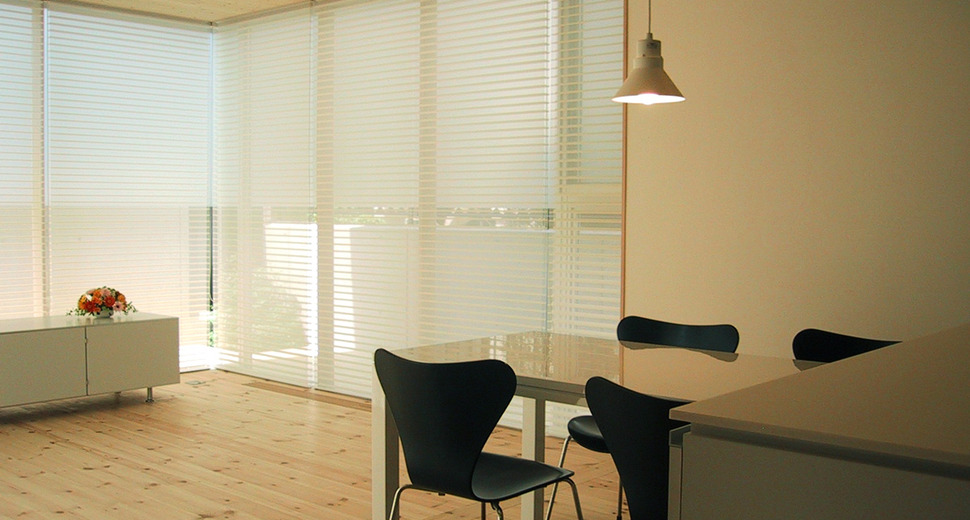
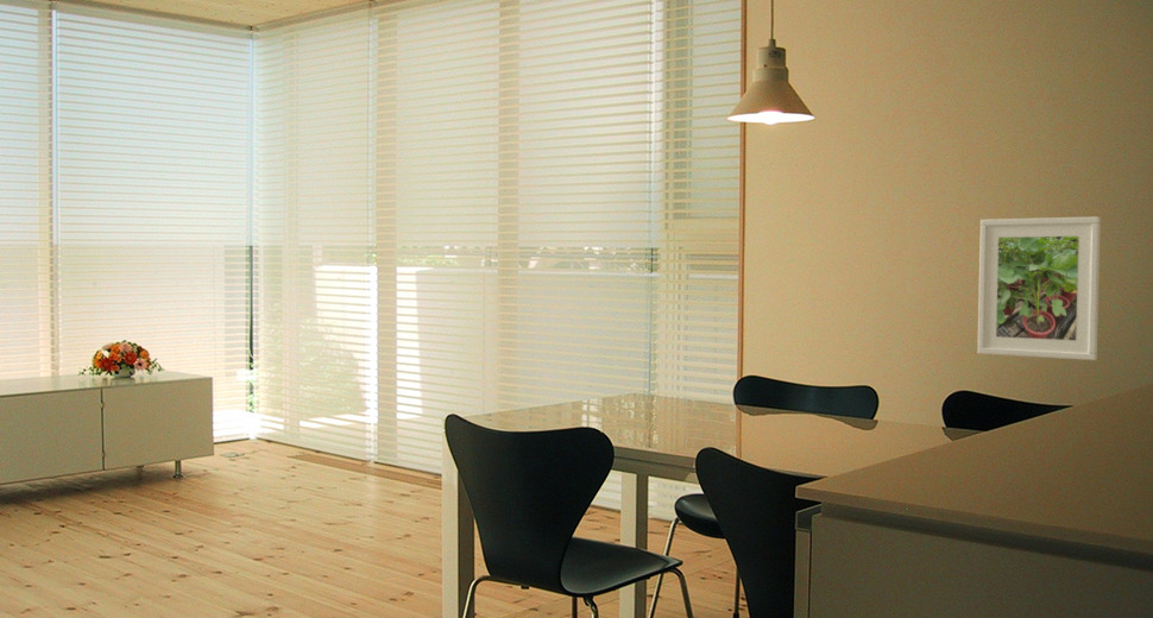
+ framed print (1037, 288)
